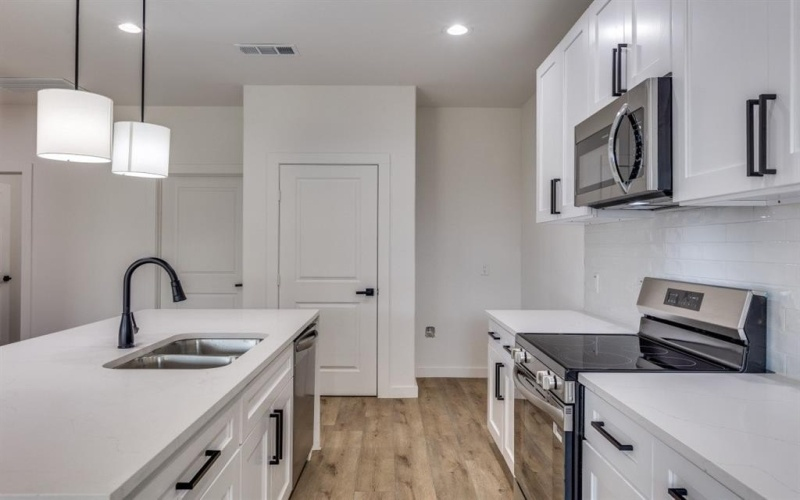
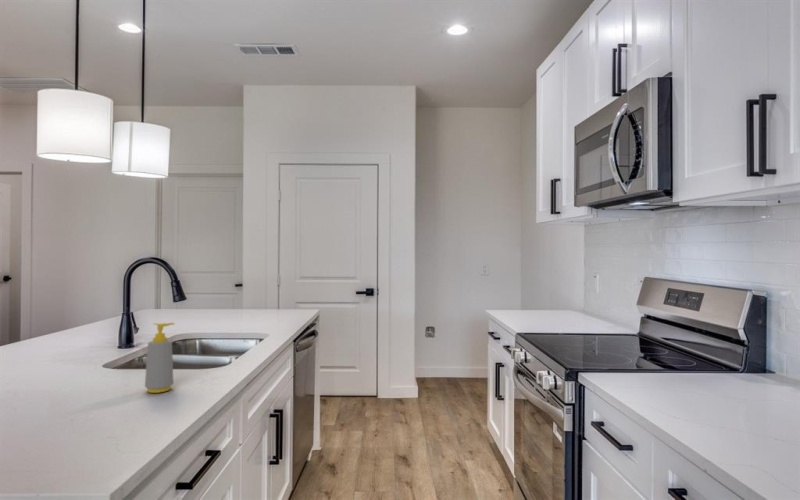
+ soap bottle (160, 356)
